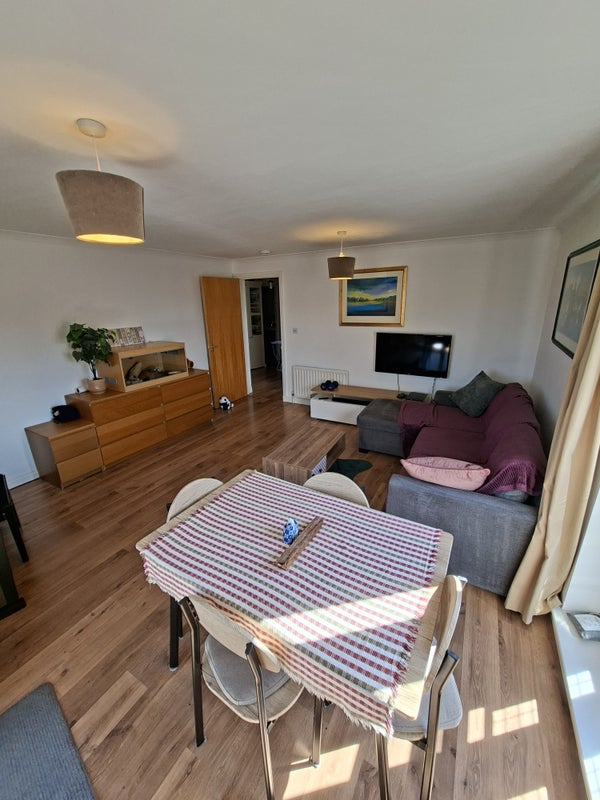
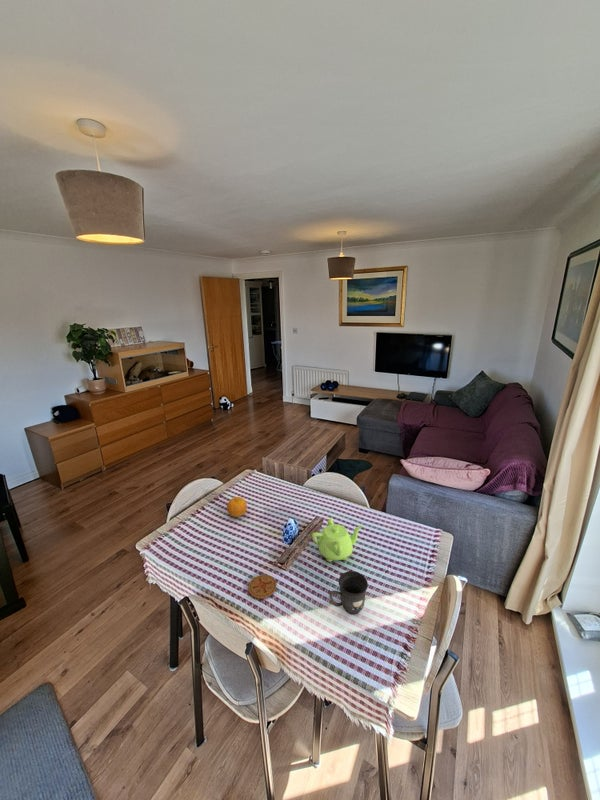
+ fruit (236, 504)
+ mug (347, 595)
+ teapot (336, 538)
+ coaster (262, 586)
